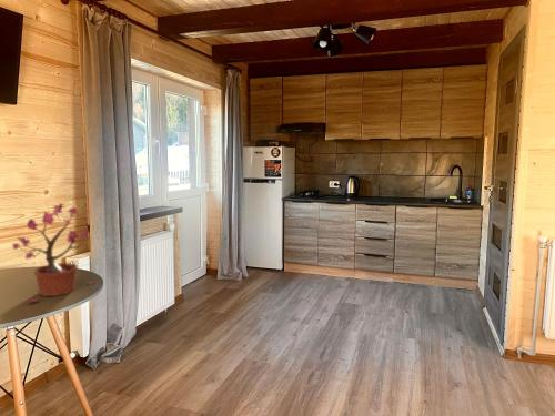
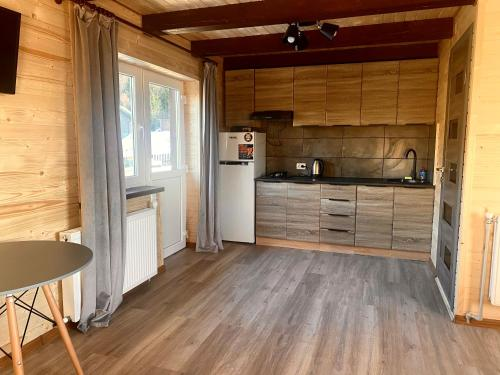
- potted plant (52, 247)
